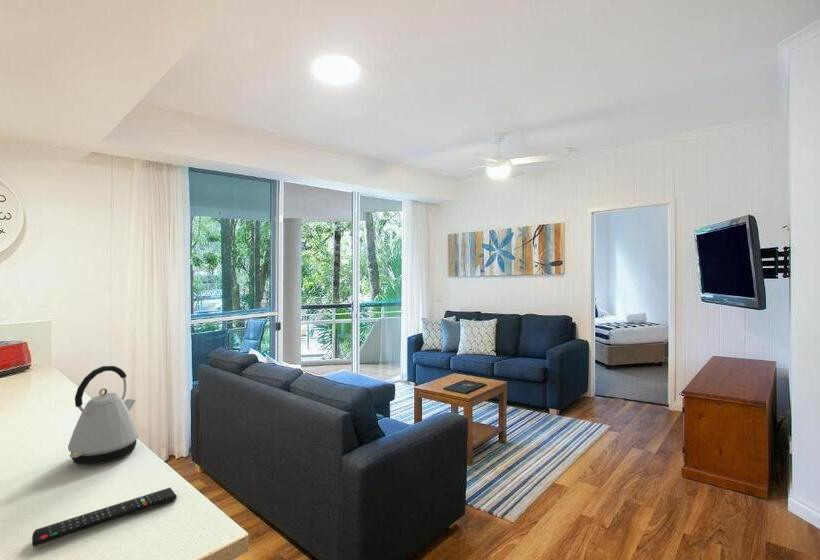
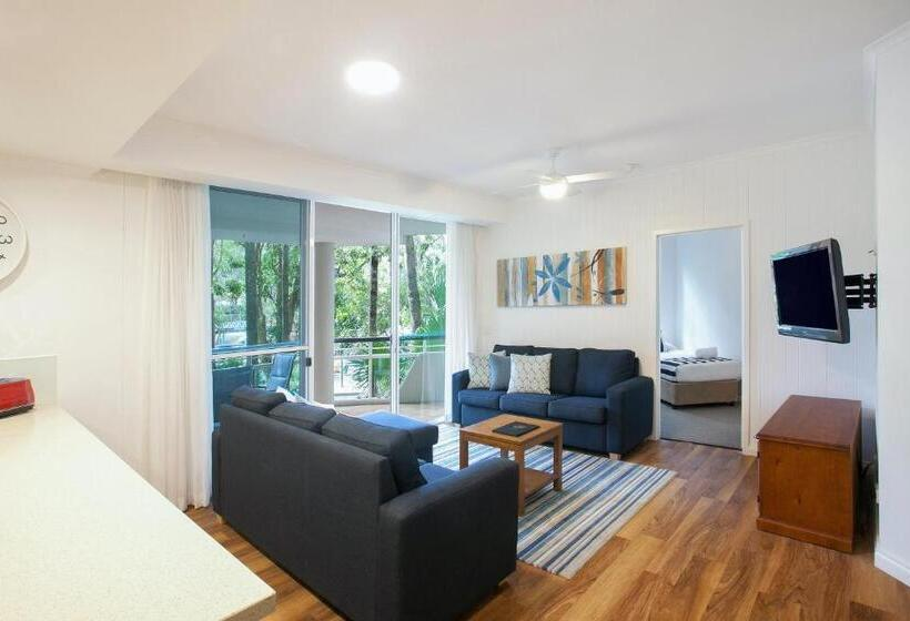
- remote control (109, 515)
- kettle (105, 410)
